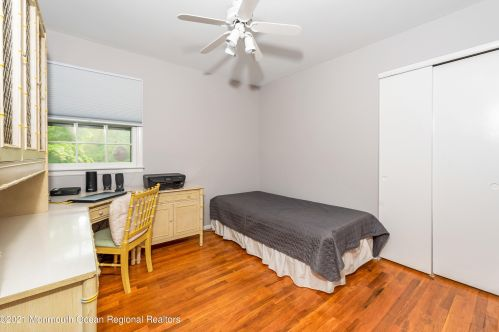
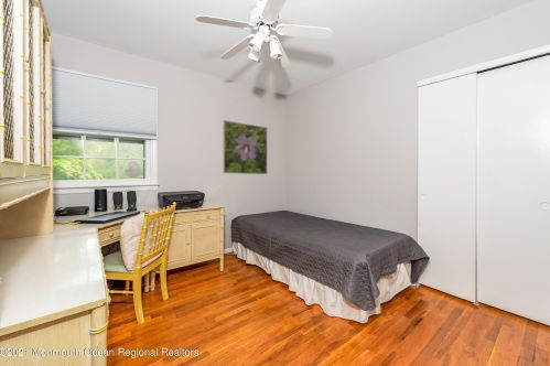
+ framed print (246, 149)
